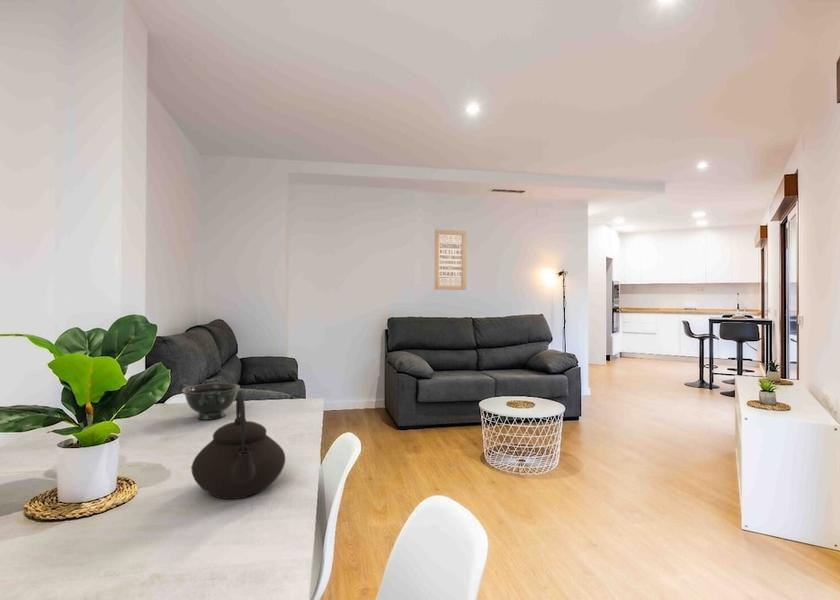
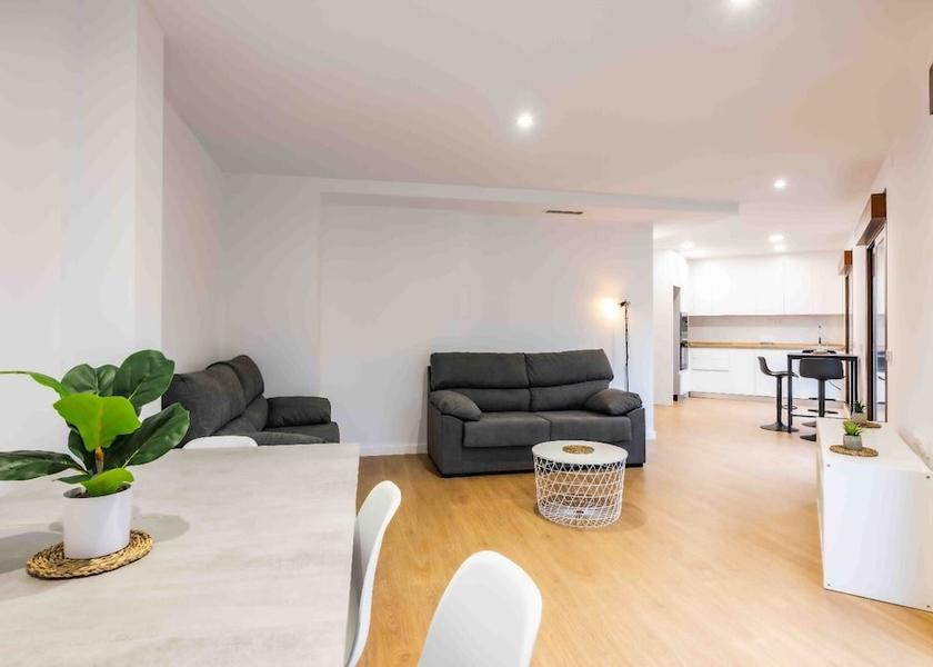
- teapot (240, 442)
- wall art (450, 260)
- bowl (211, 400)
